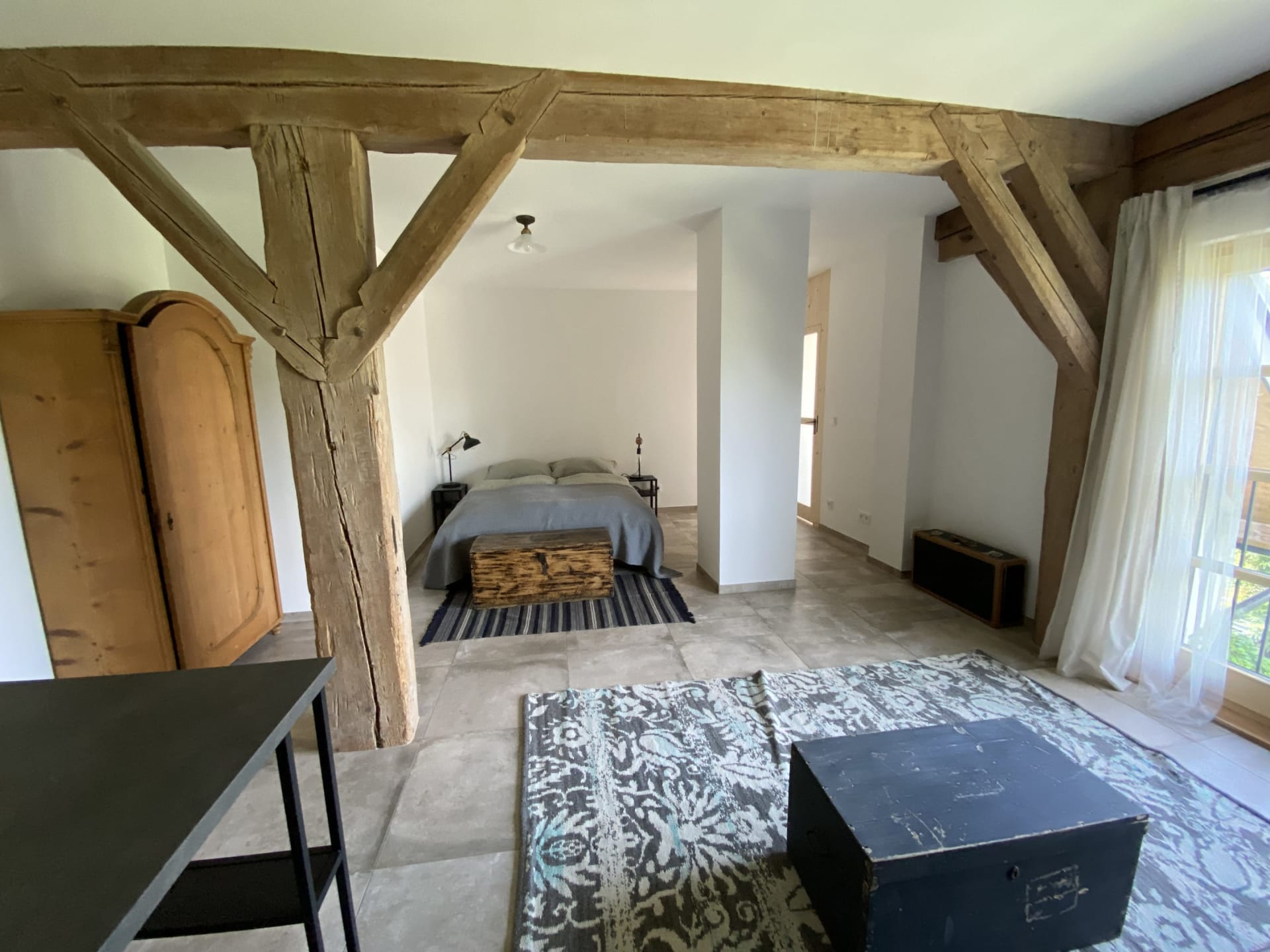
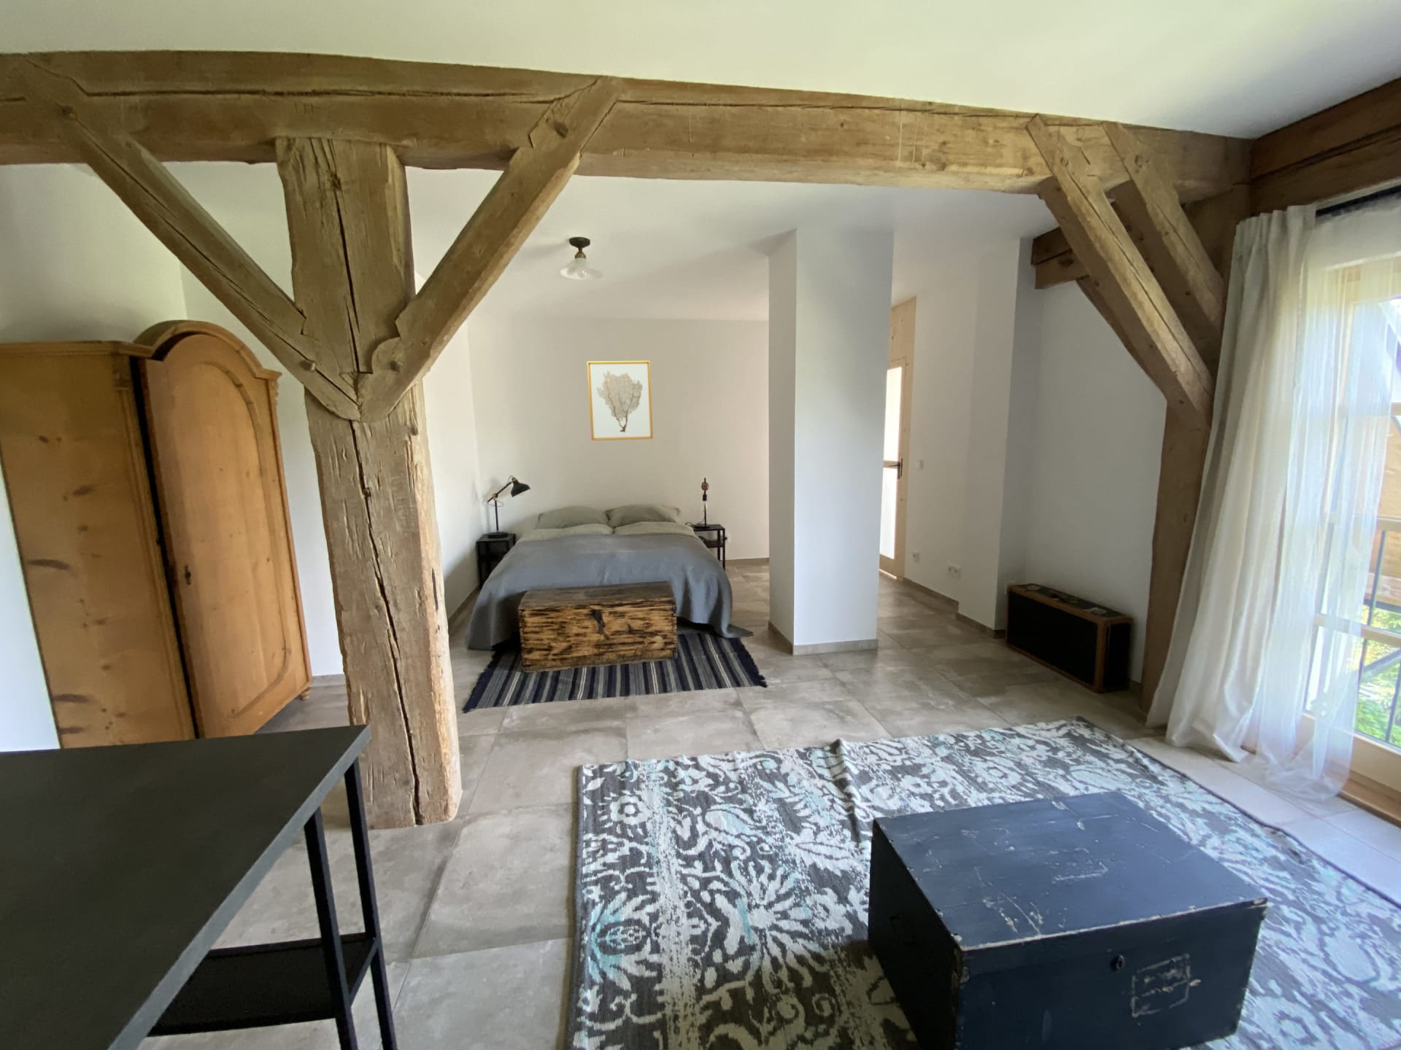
+ wall art (620, 400)
